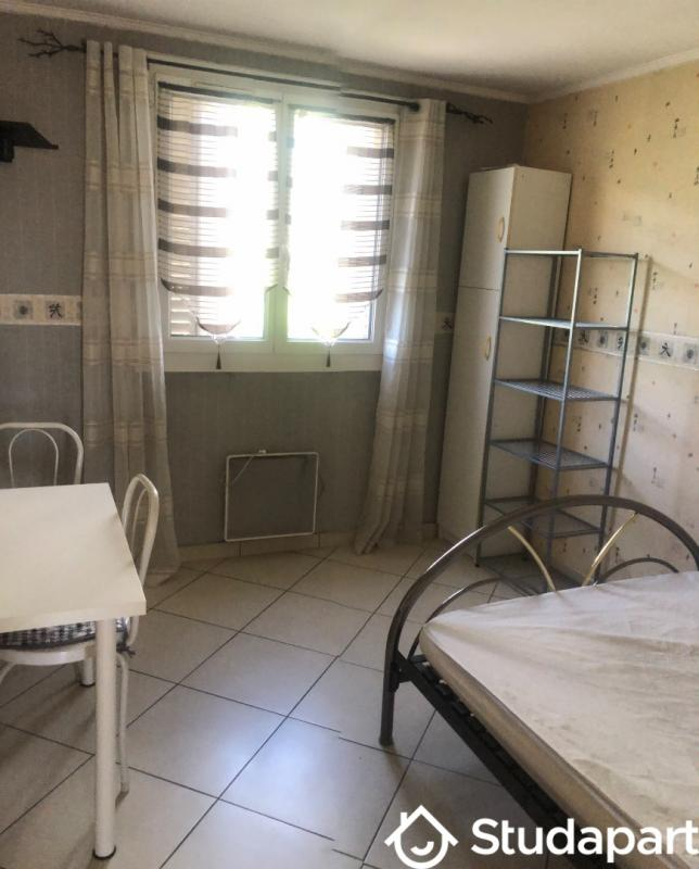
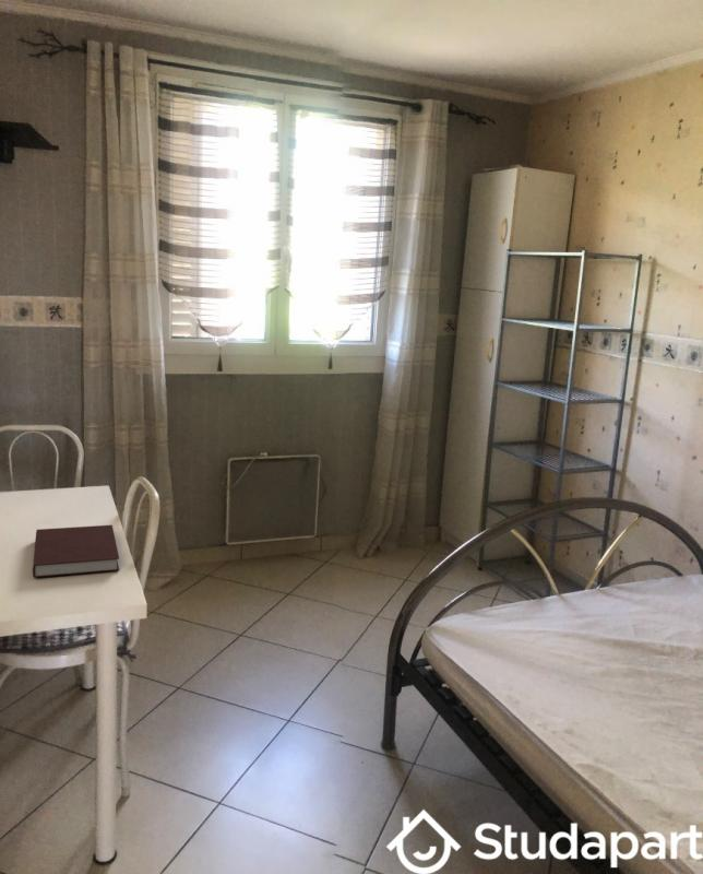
+ notebook (75, 548)
